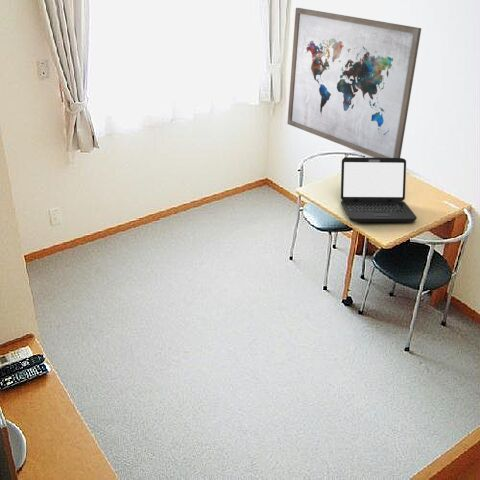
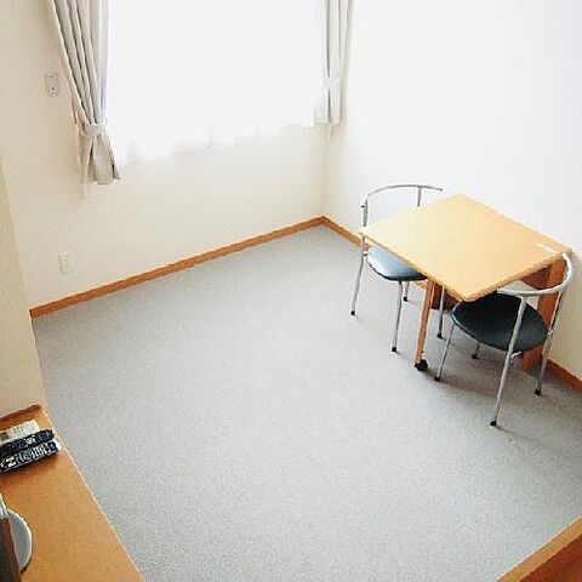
- laptop (378, 189)
- wall art (344, 82)
